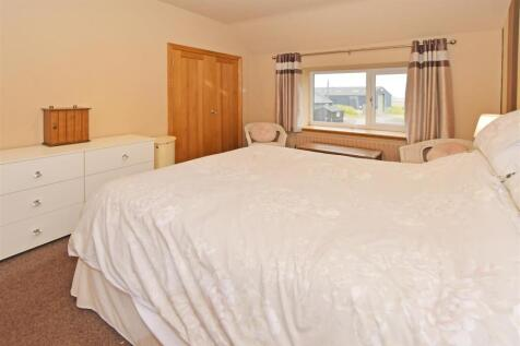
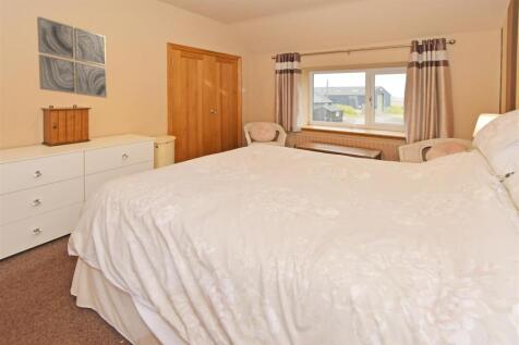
+ wall art (74, 61)
